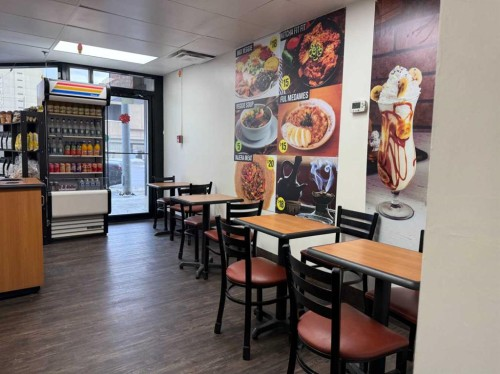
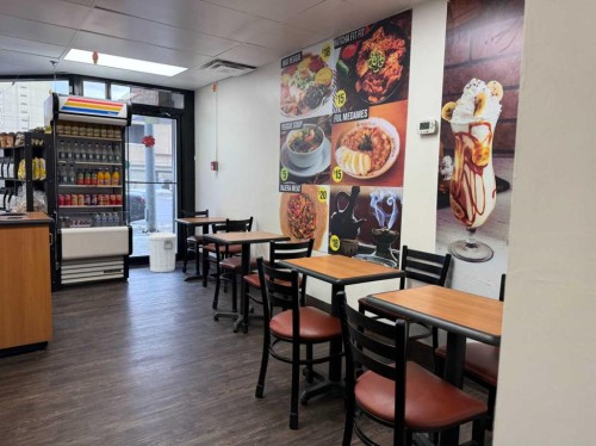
+ trash can (162, 250)
